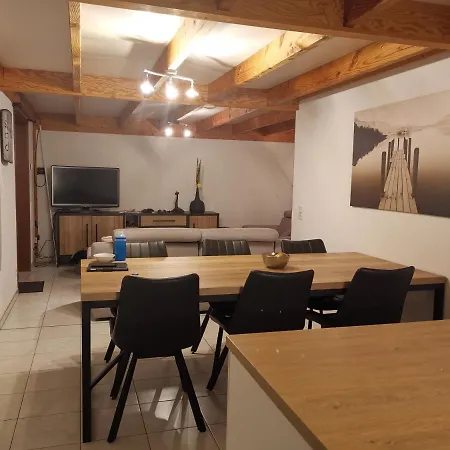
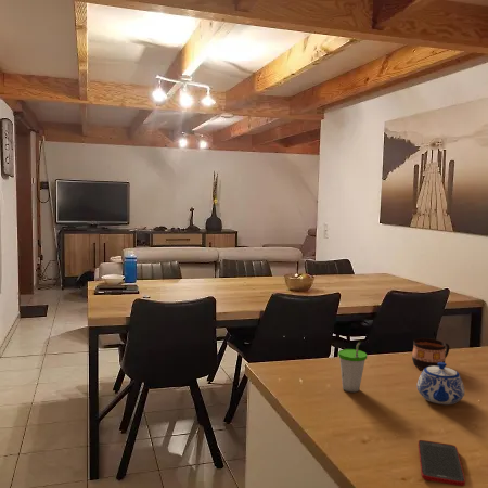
+ cup (431, 355)
+ cell phone (439, 461)
+ cup (351, 362)
+ teapot (440, 382)
